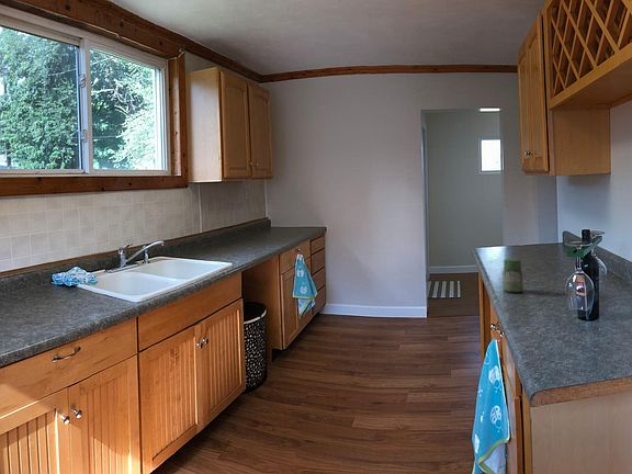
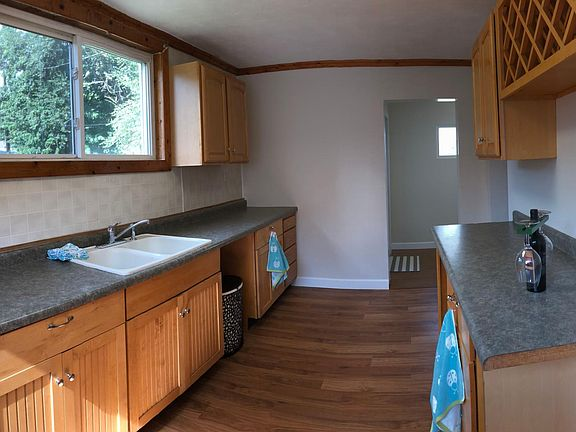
- jar (512, 275)
